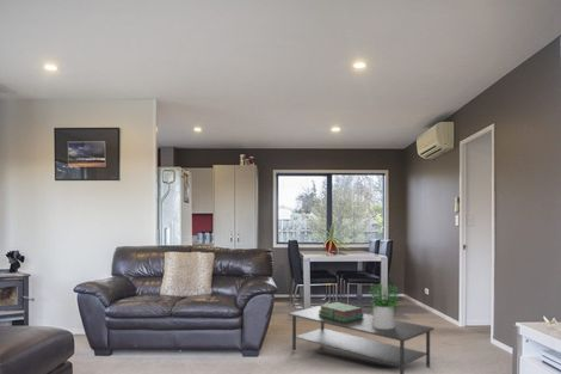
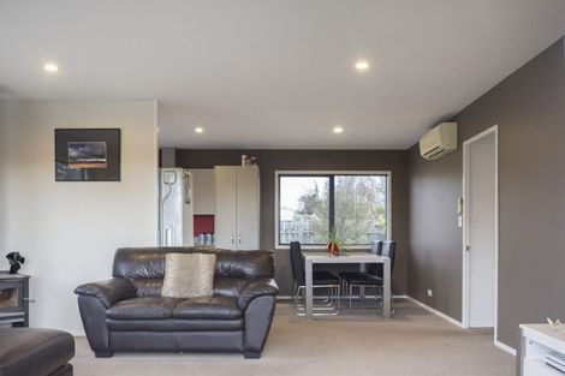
- coffee table (357, 339)
- stack of books (340, 311)
- potted plant (383, 304)
